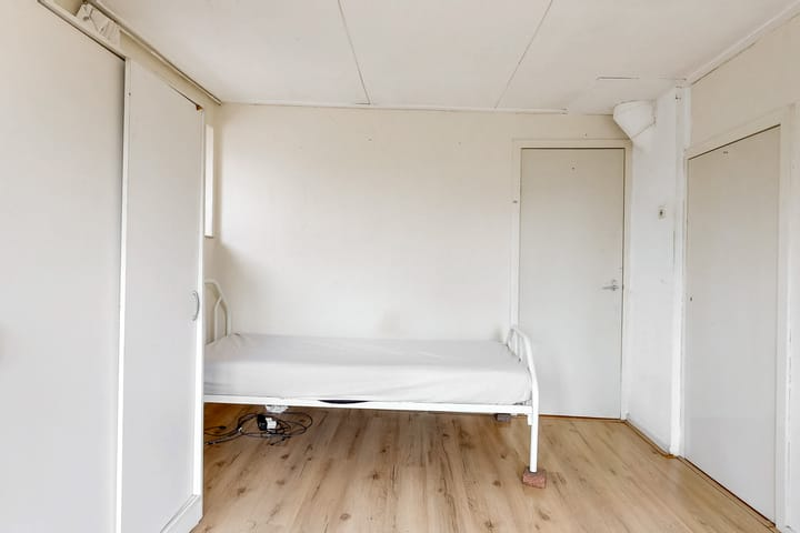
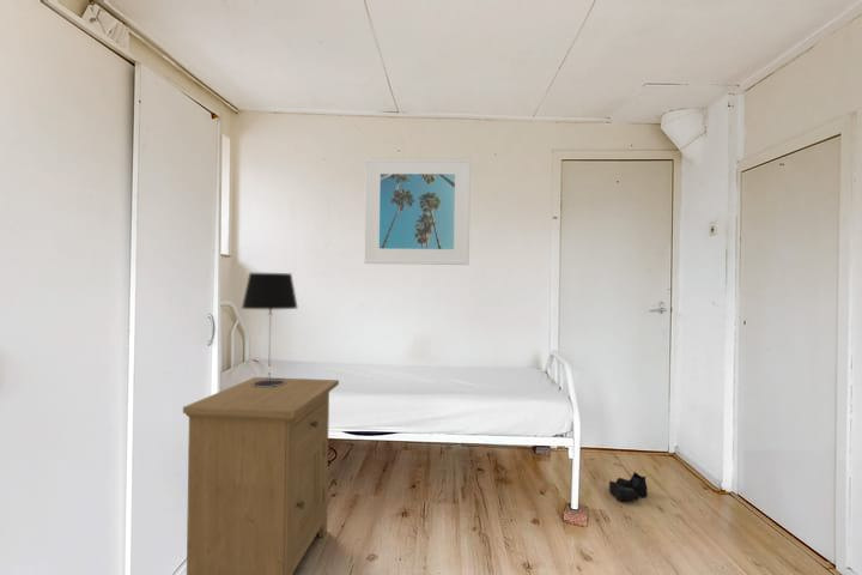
+ boots (625, 484)
+ nightstand (269, 474)
+ table lamp (269, 327)
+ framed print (417, 211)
